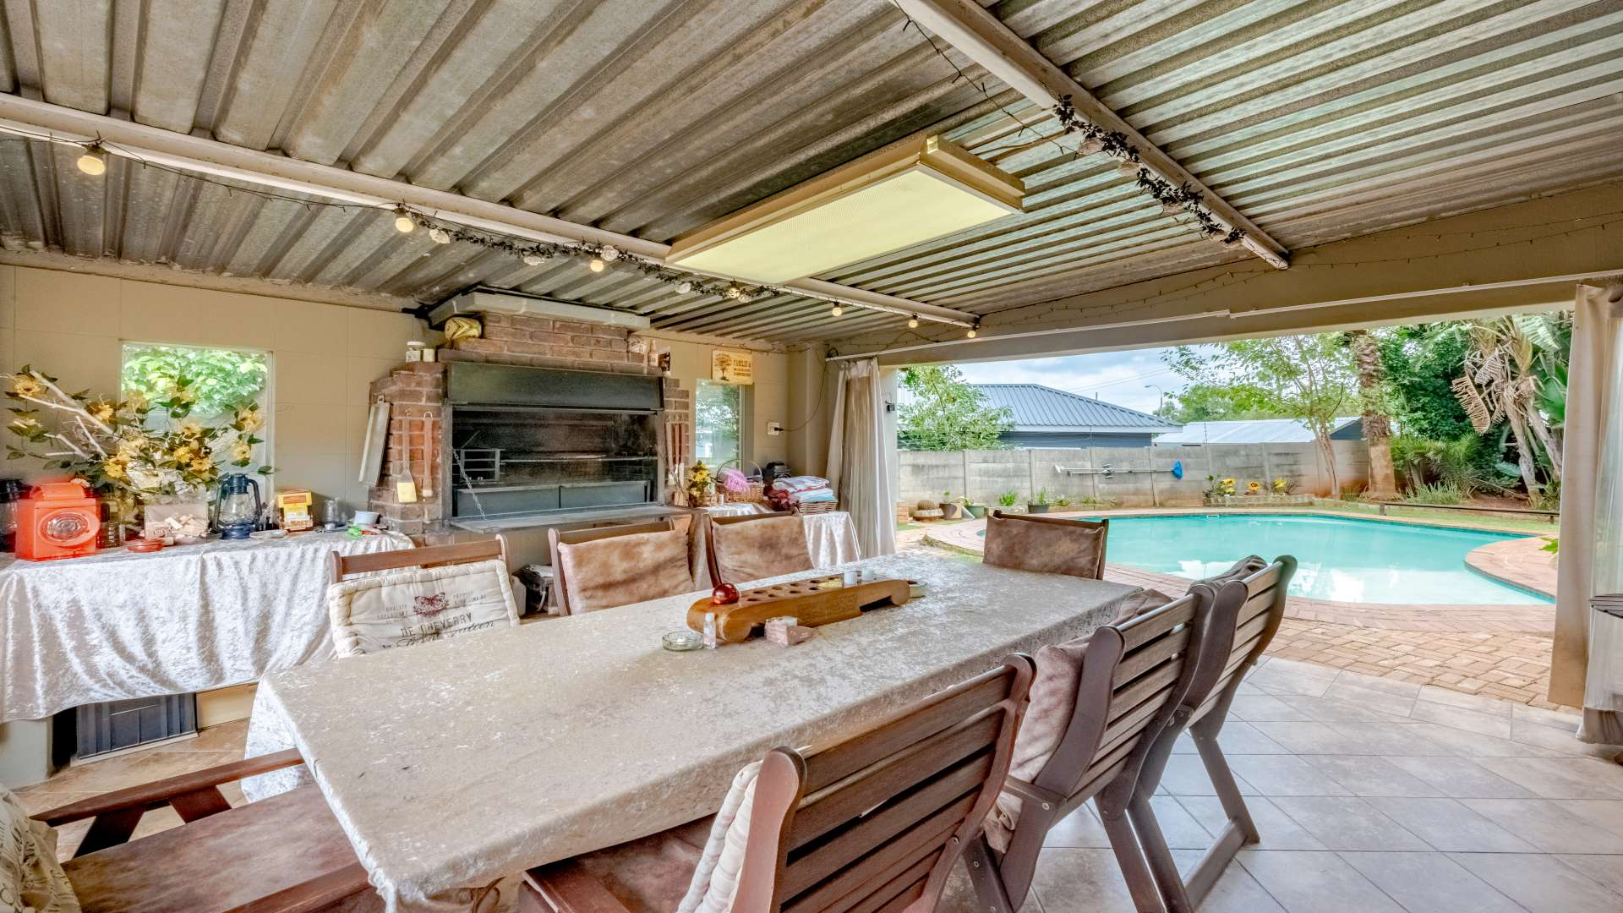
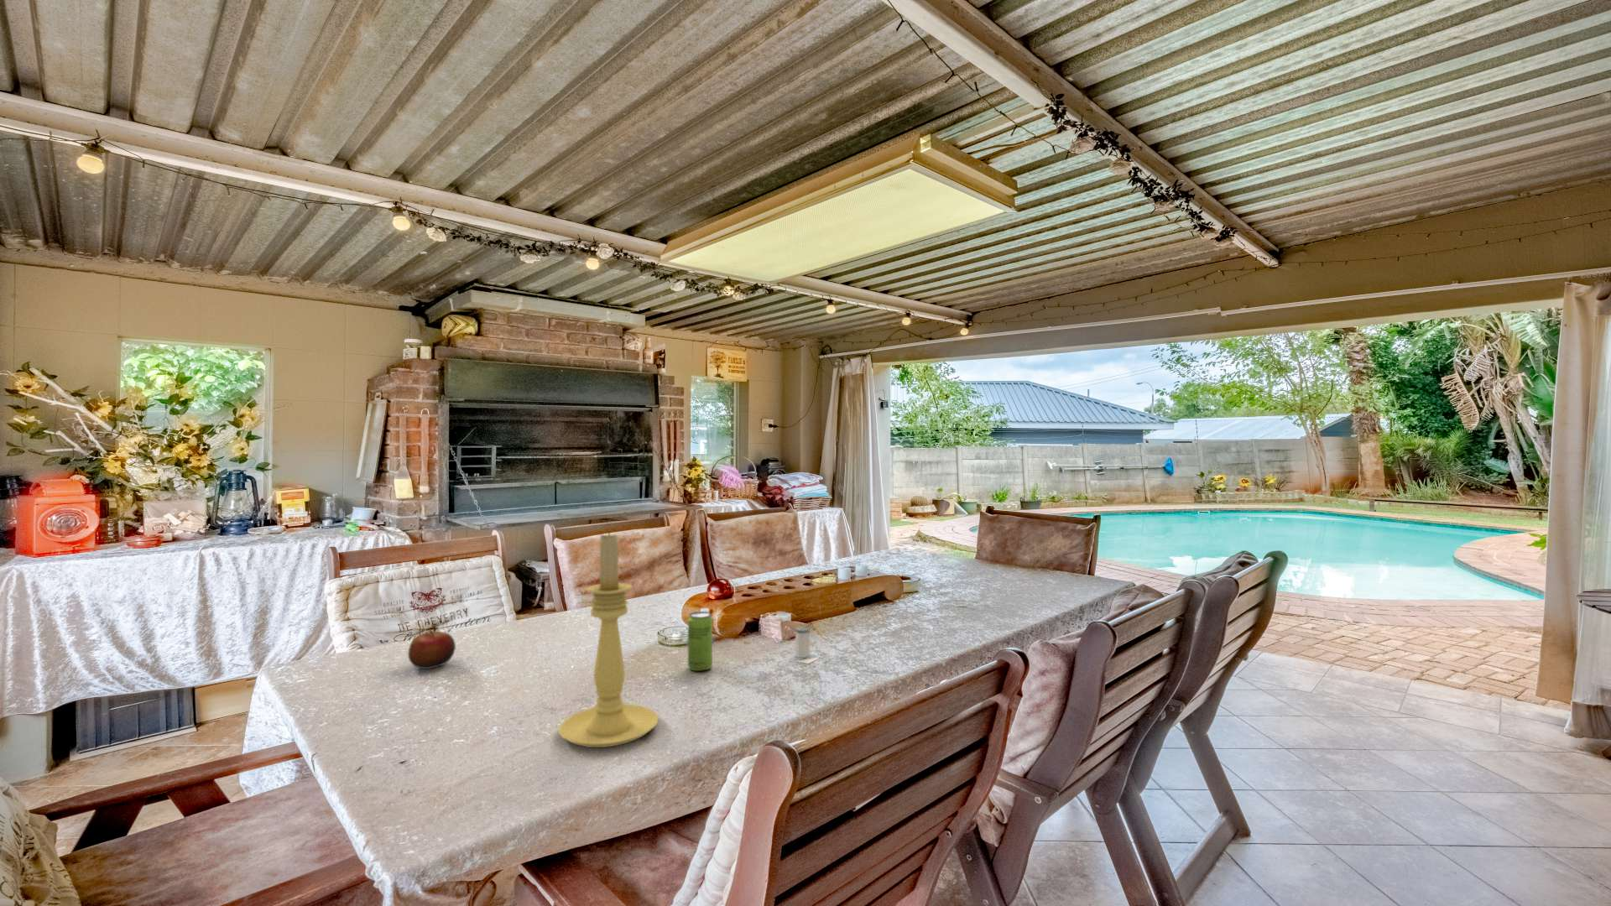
+ apple (433, 647)
+ candle holder (610, 629)
+ beverage can (699, 641)
+ salt shaker (802, 642)
